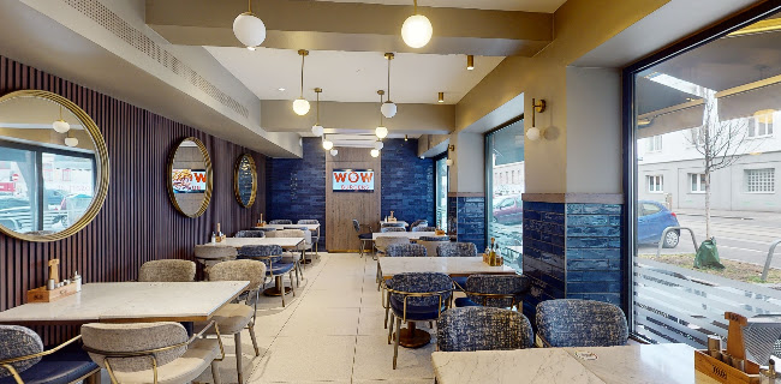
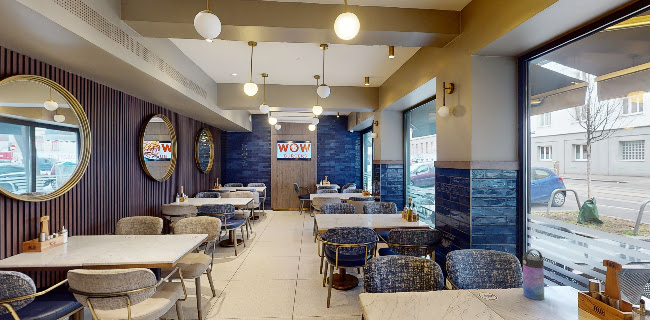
+ water bottle (533, 272)
